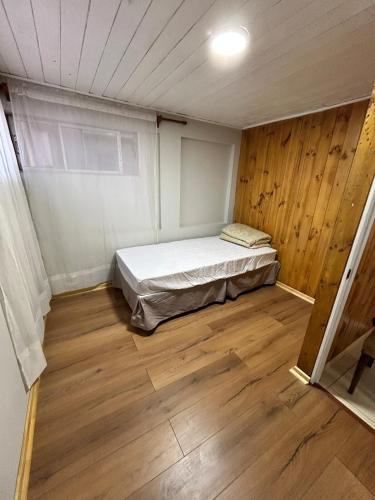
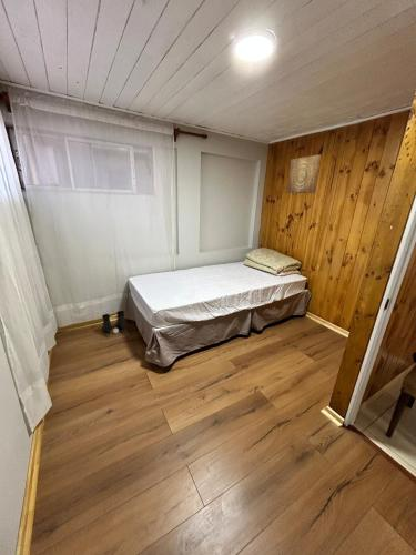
+ wall art (302, 175)
+ boots (110, 322)
